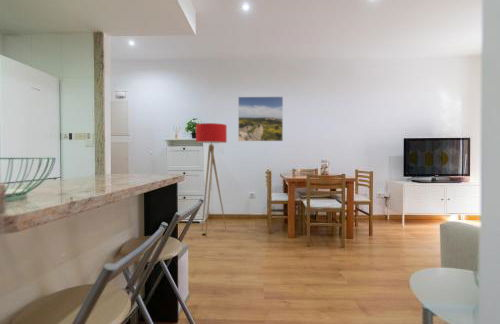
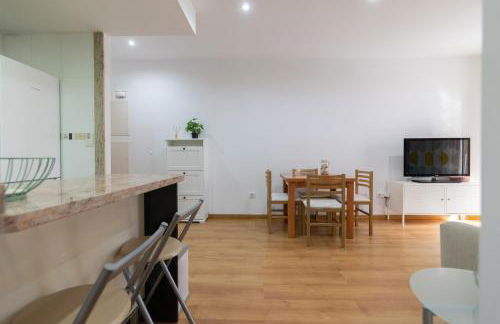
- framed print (260, 119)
- floor lamp (210, 178)
